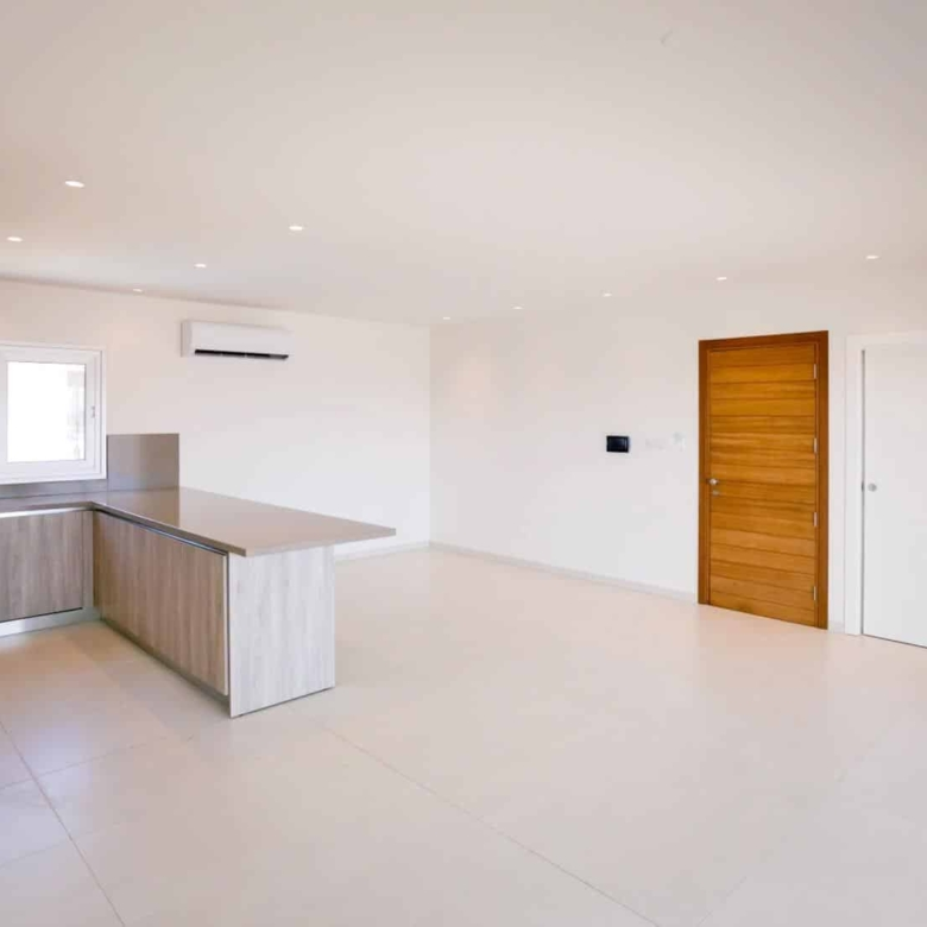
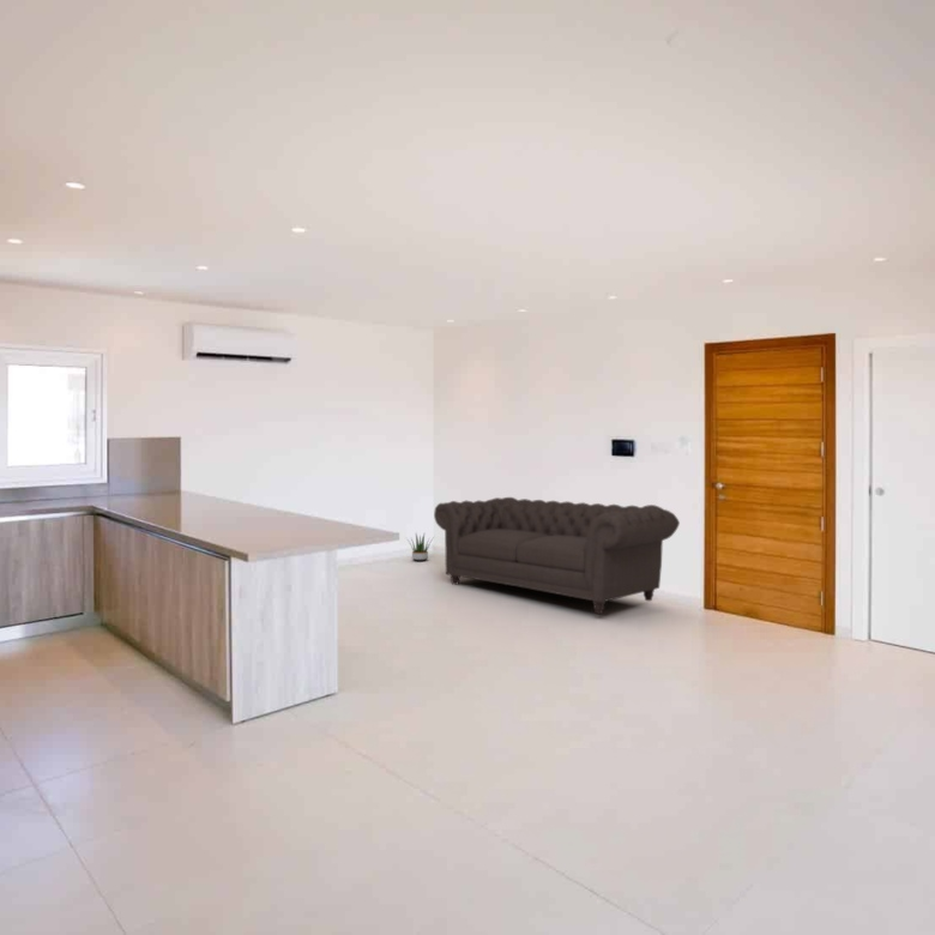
+ potted plant (420, 545)
+ sofa (550, 547)
